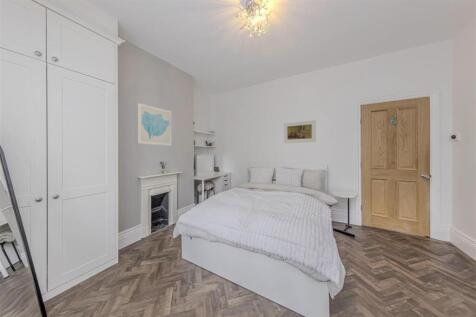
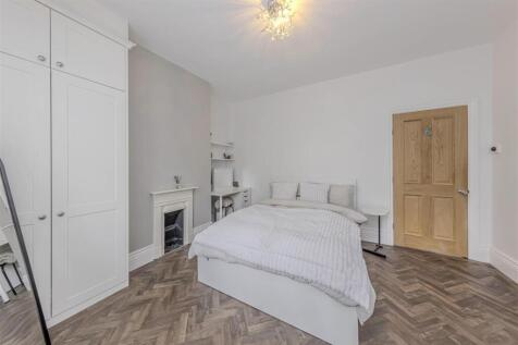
- wall art (156, 126)
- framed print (299, 132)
